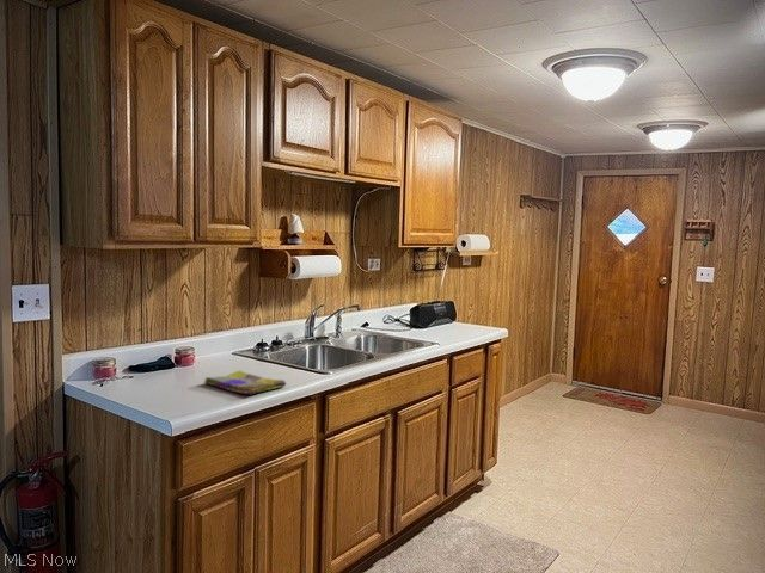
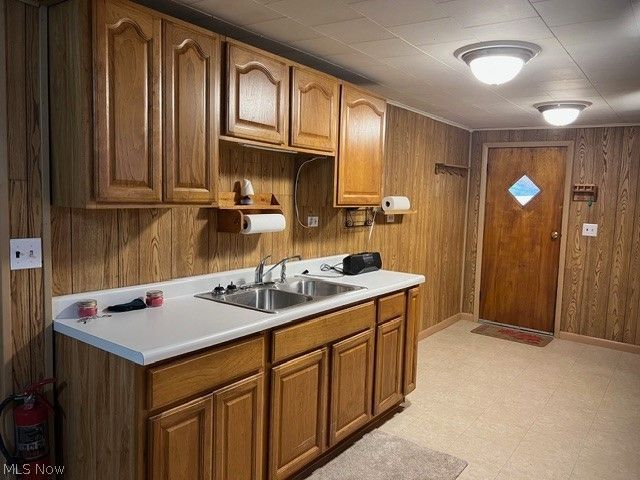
- dish towel (245, 381)
